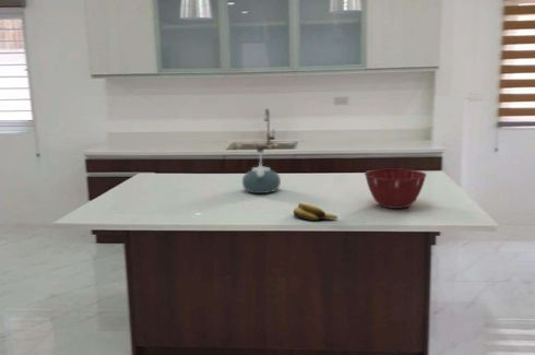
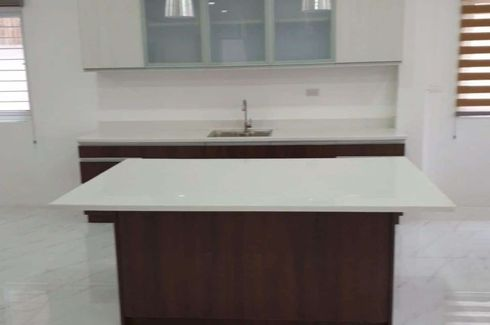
- banana (314, 209)
- kettle (260, 169)
- mixing bowl (394, 189)
